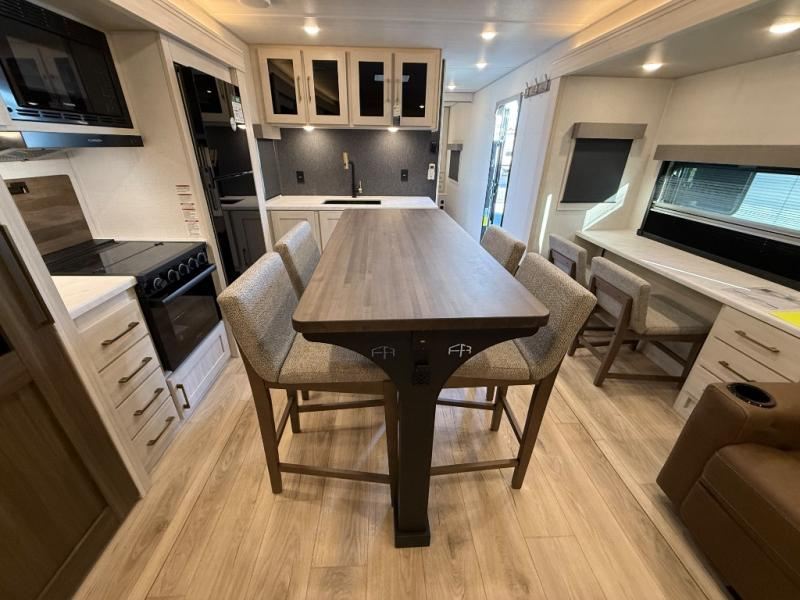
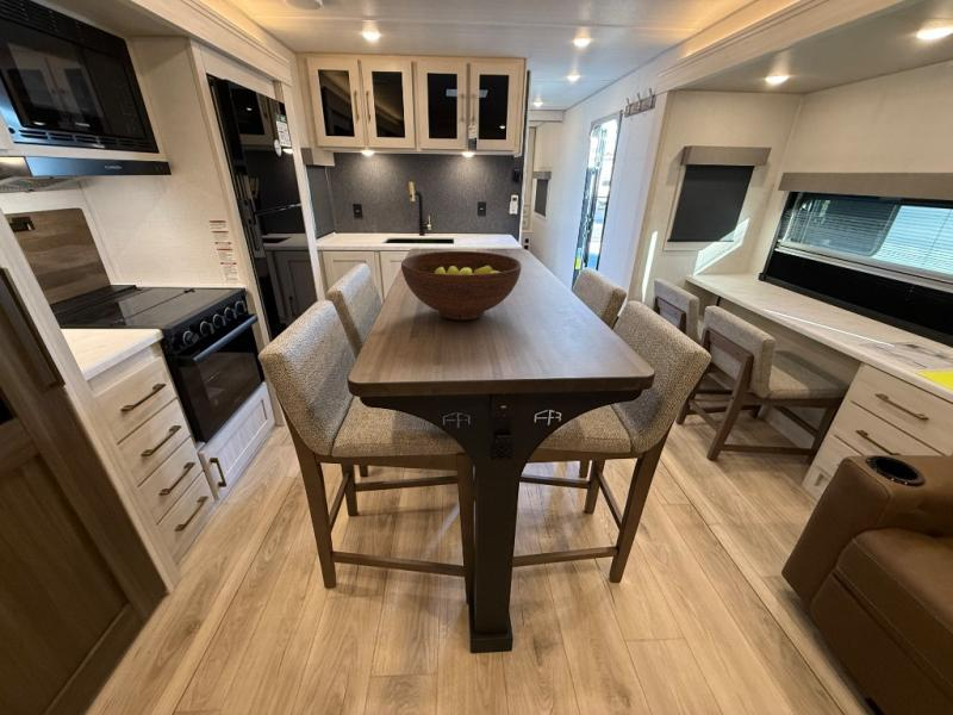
+ fruit bowl (461, 288)
